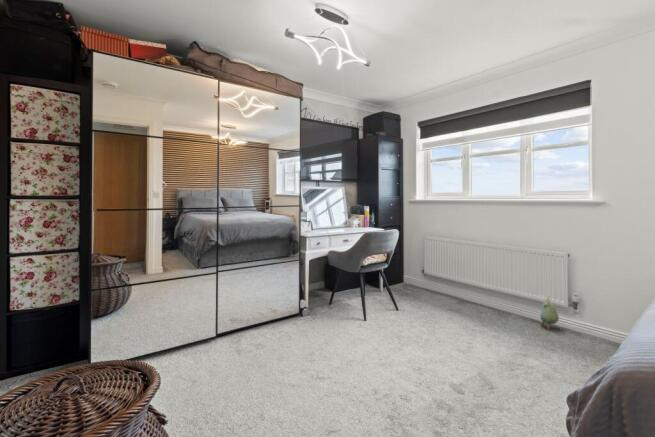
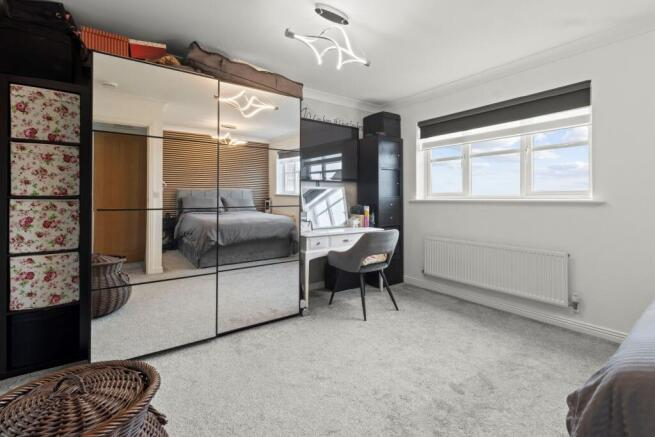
- plush toy (548, 311)
